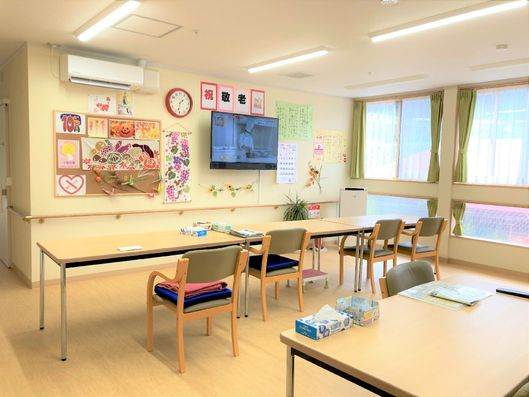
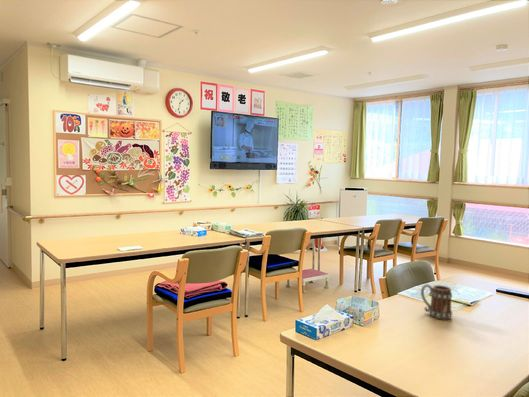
+ mug (436, 300)
